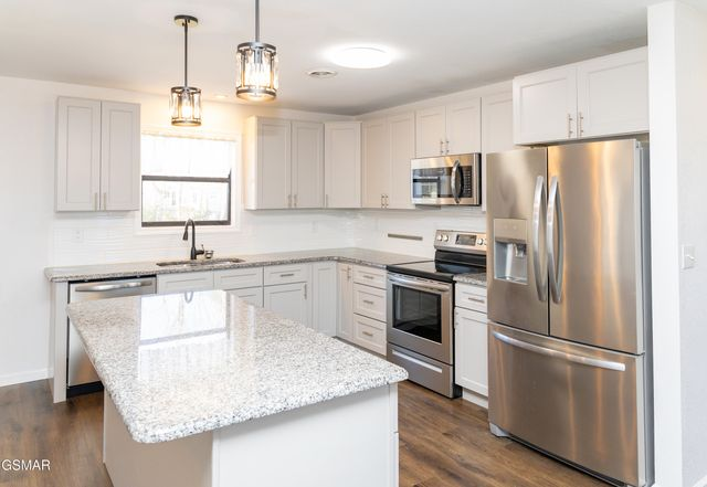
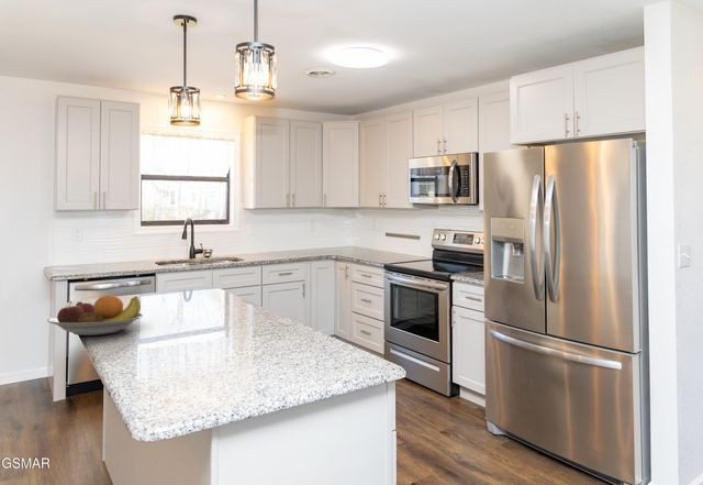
+ fruit bowl (97, 313)
